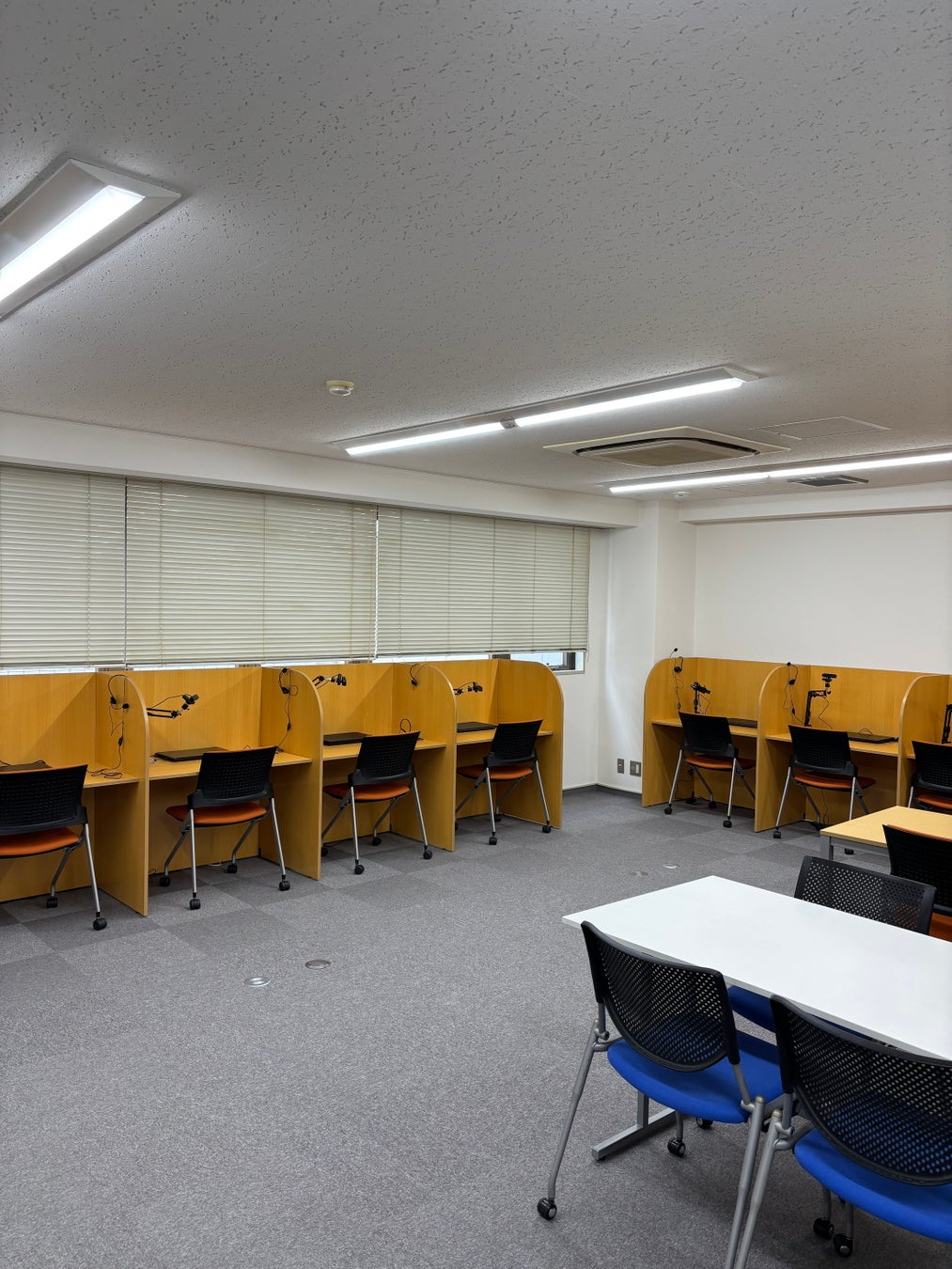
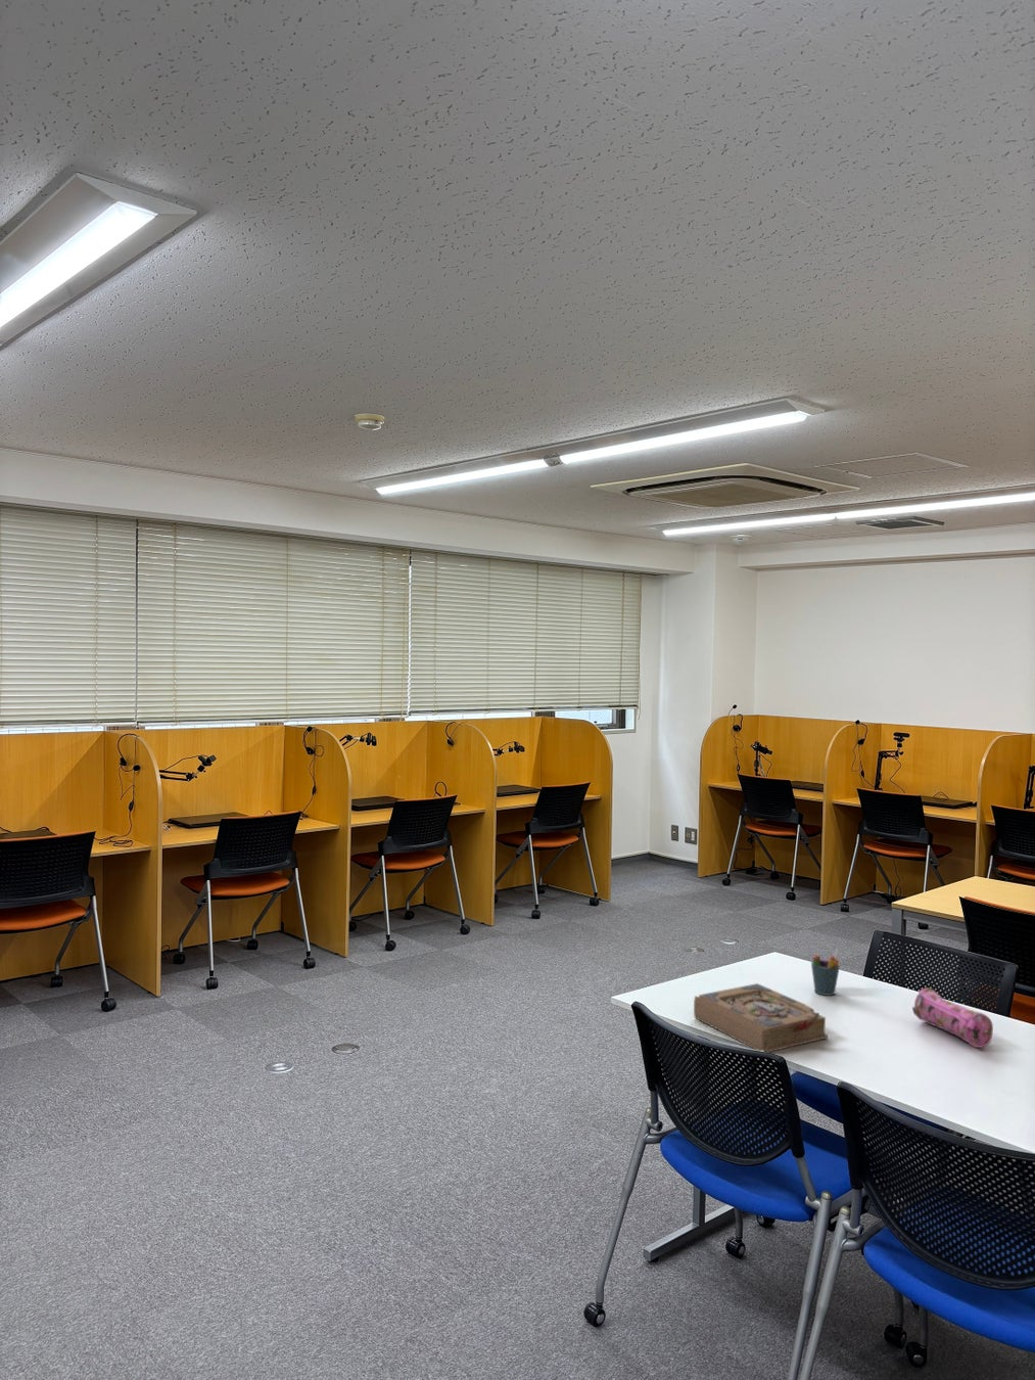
+ pen holder (824, 970)
+ pencil case (951, 1017)
+ book (764, 1014)
